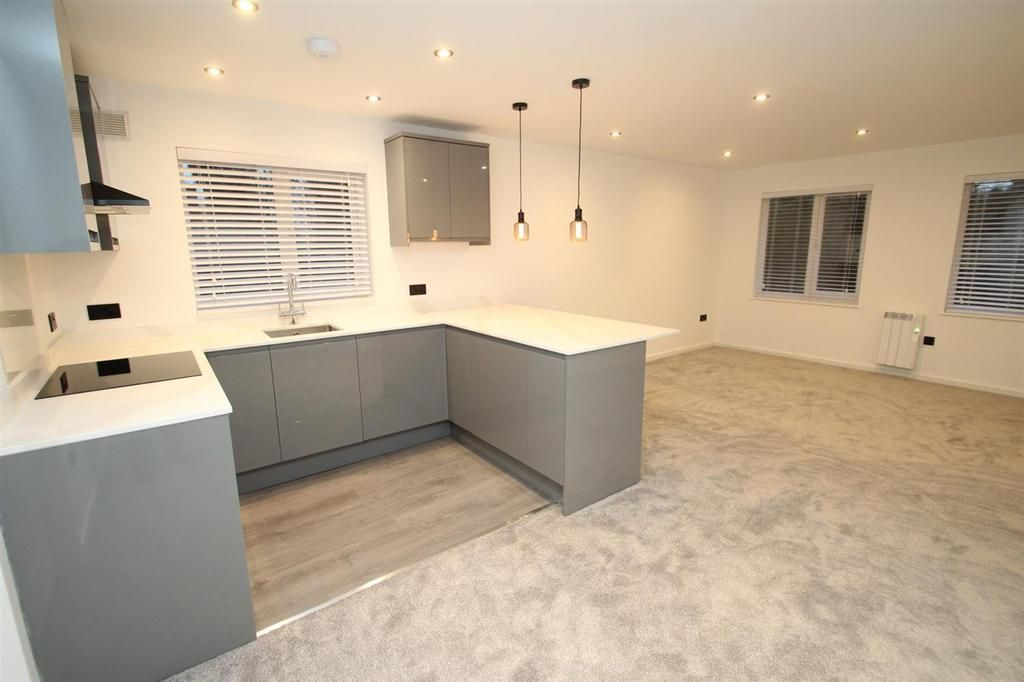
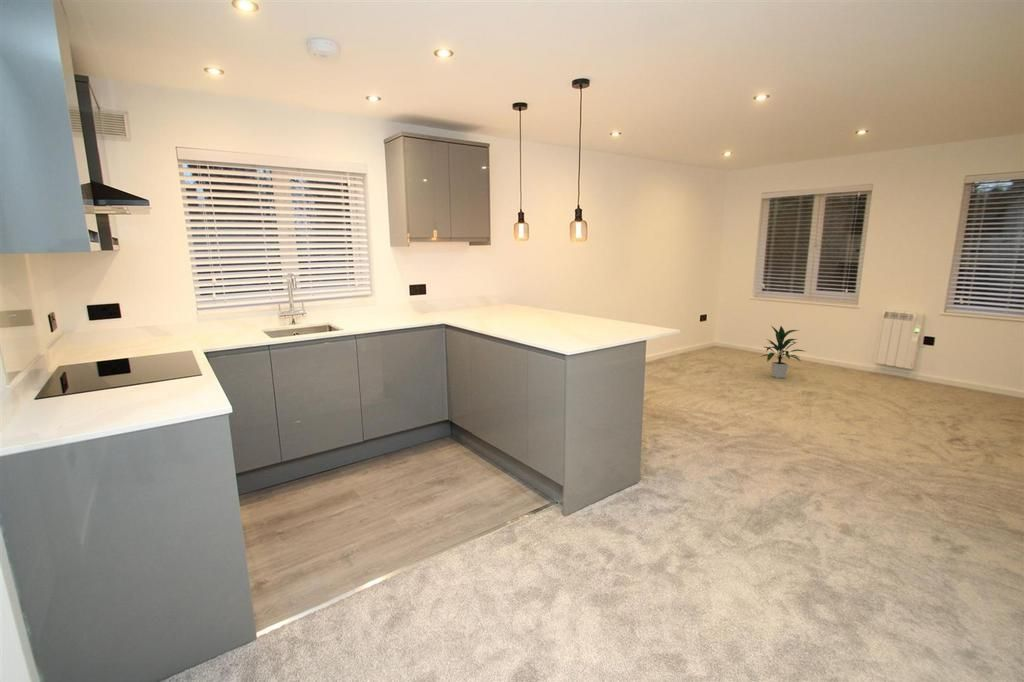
+ indoor plant (780, 350)
